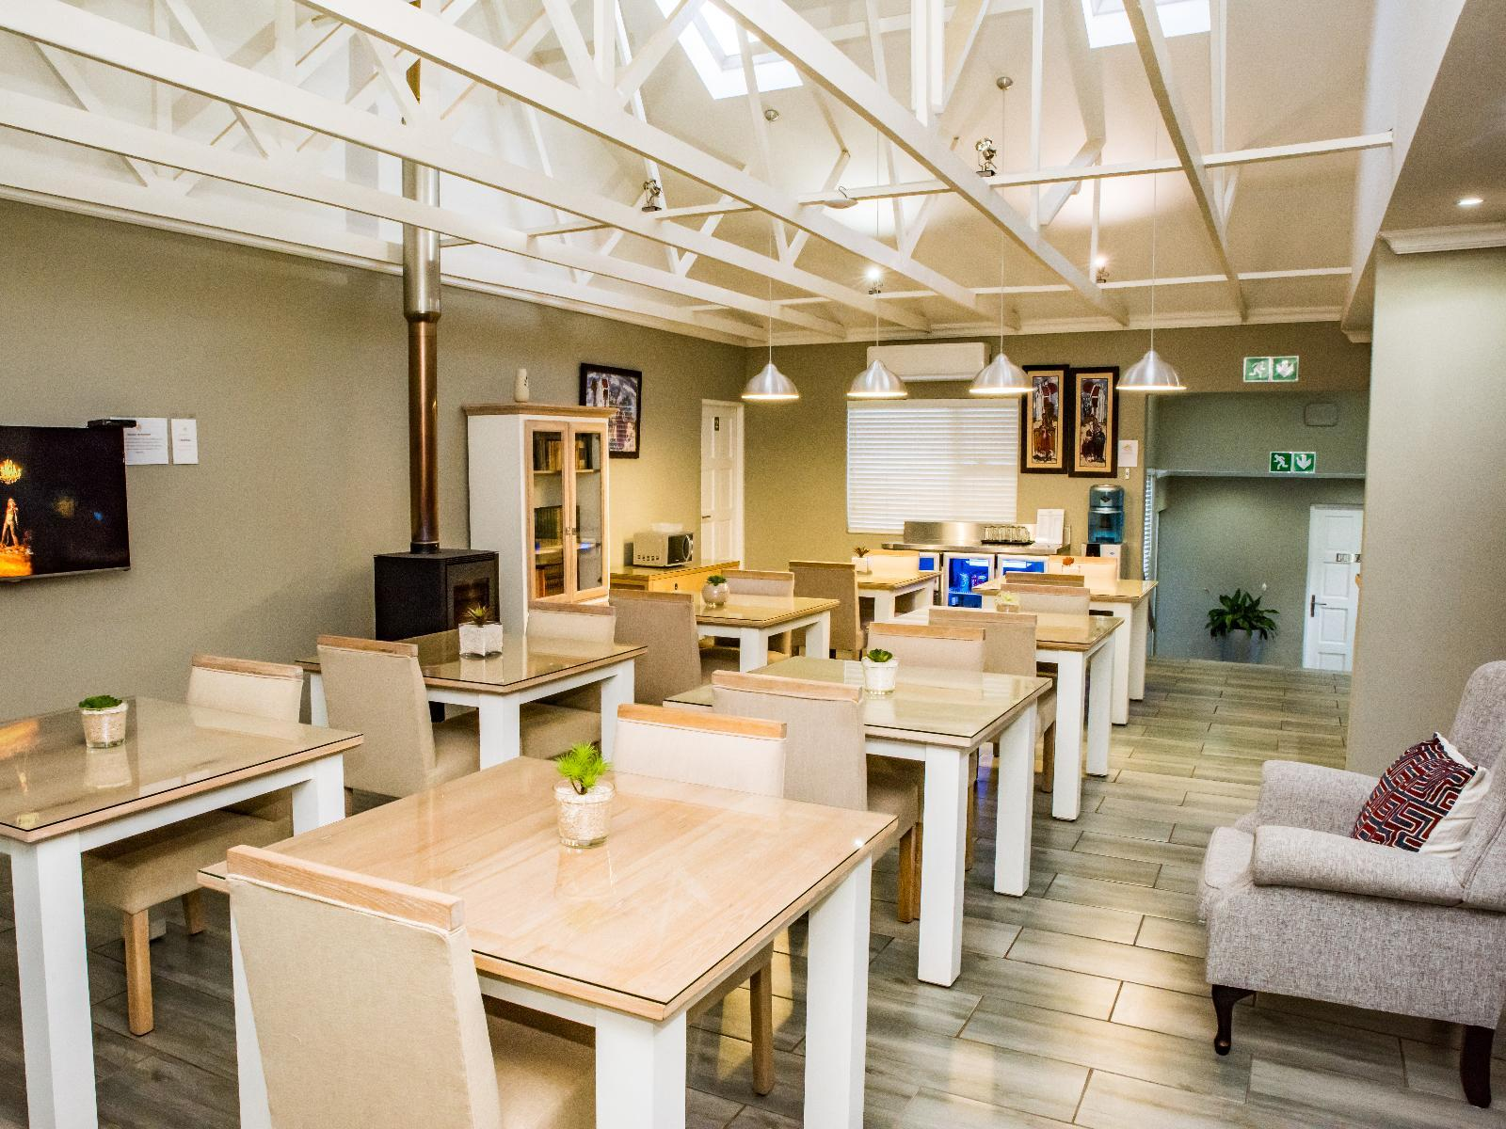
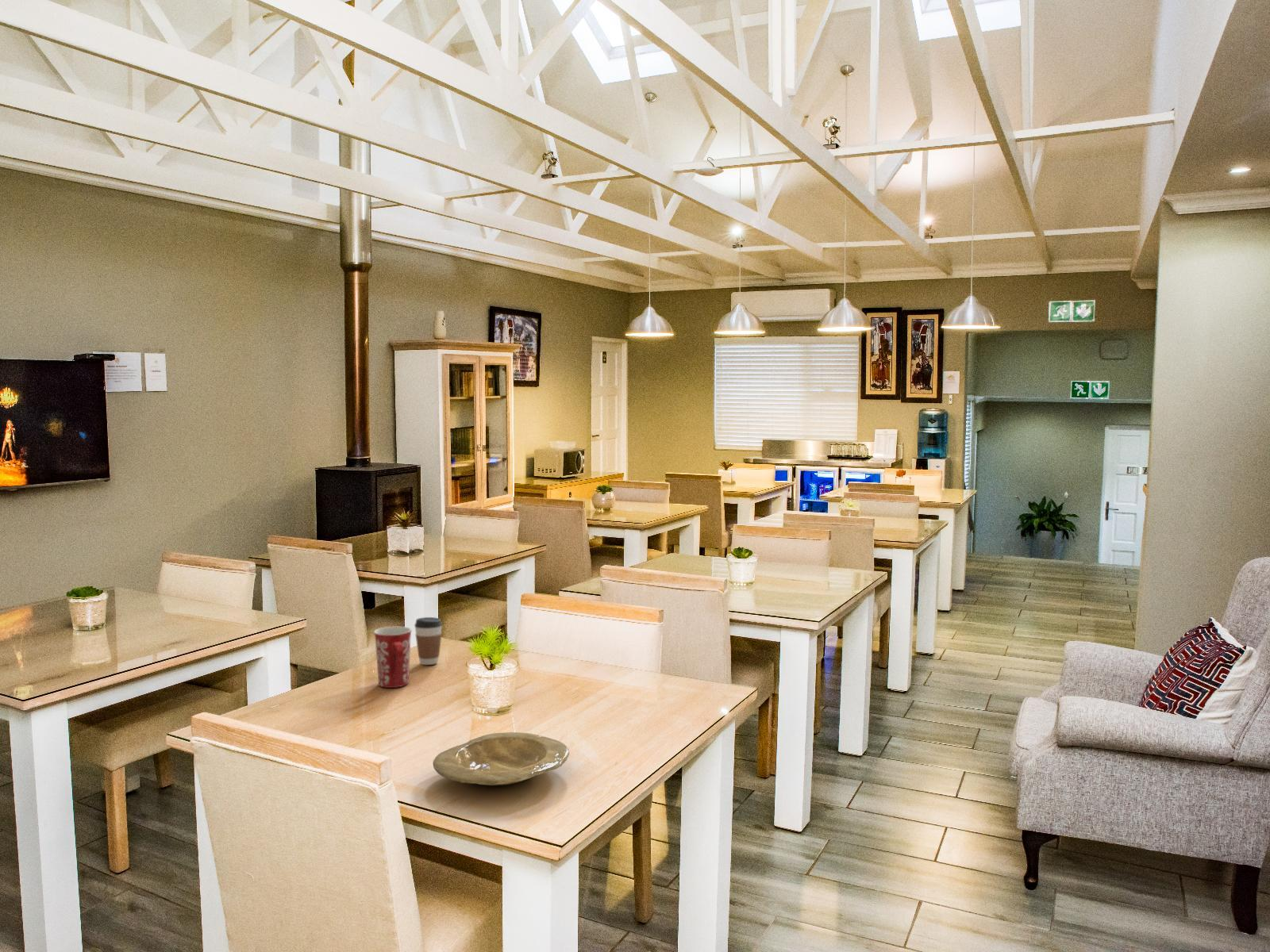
+ mug (394, 658)
+ plate (502, 764)
+ coffee cup (429, 640)
